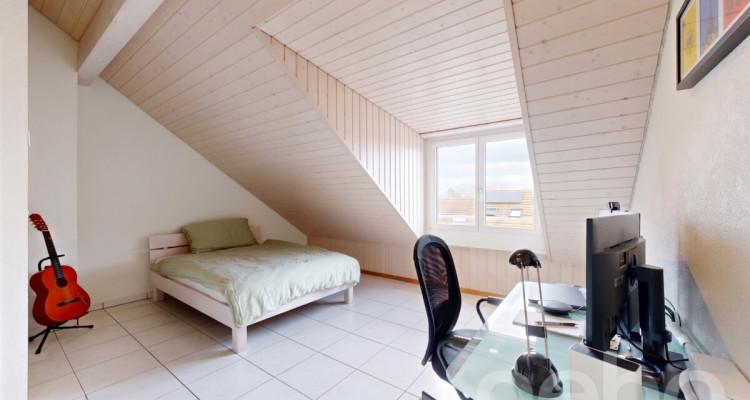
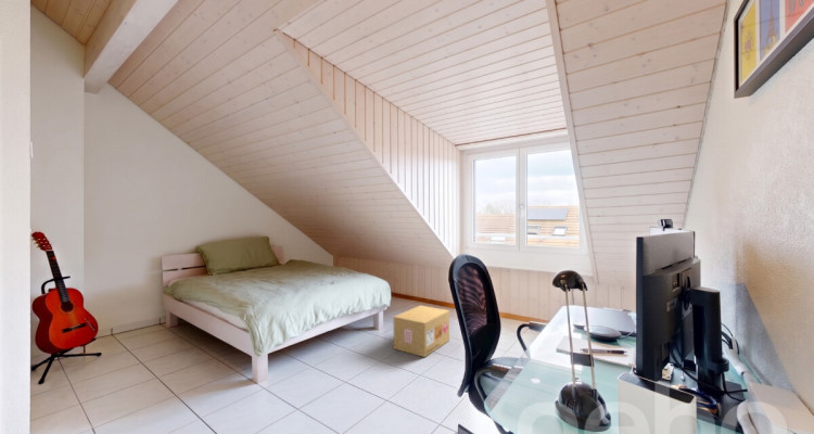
+ cardboard box (422, 329)
